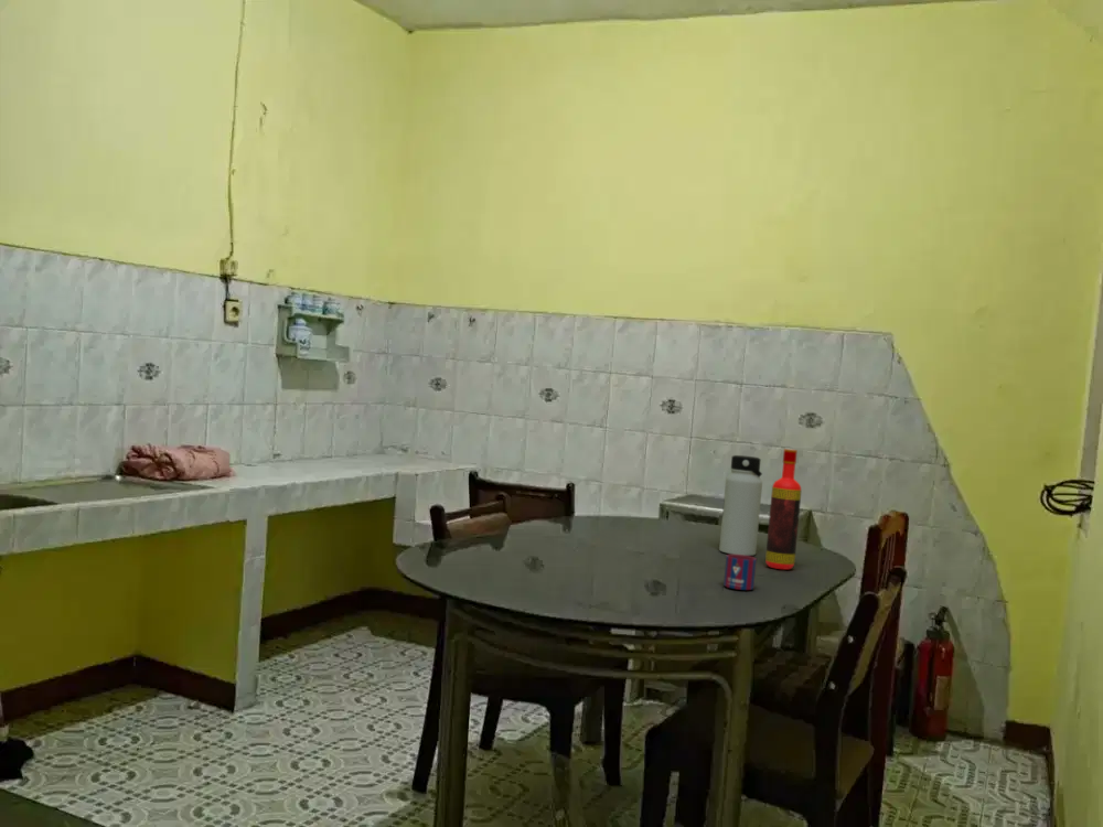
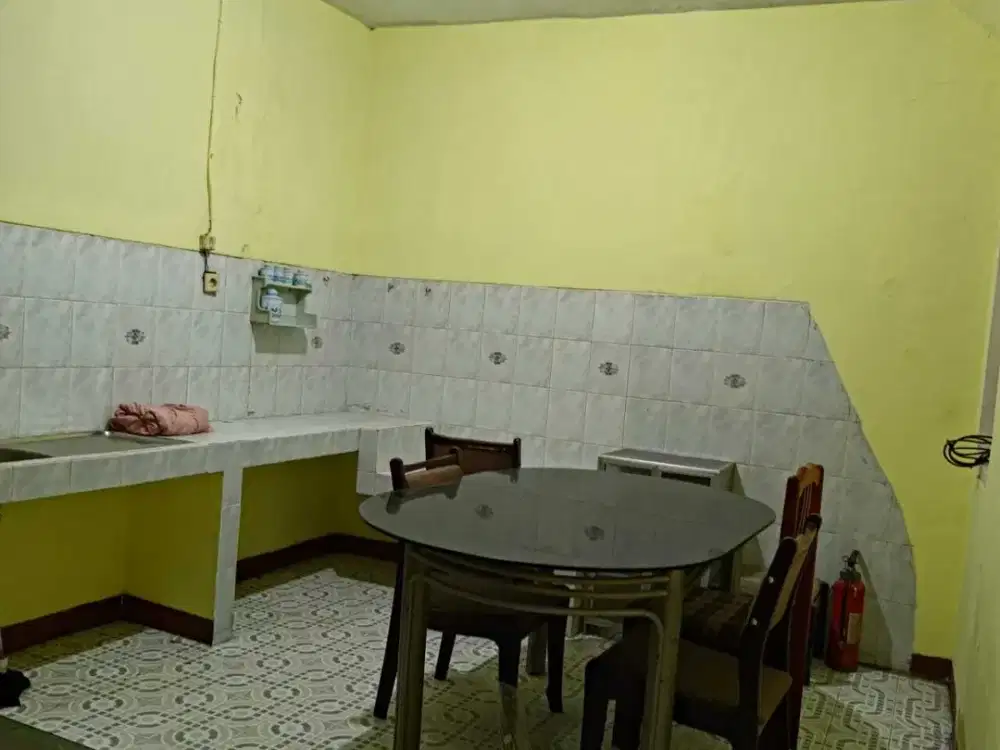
- mug (741, 570)
- water bottle (741, 504)
- bottle (784, 508)
